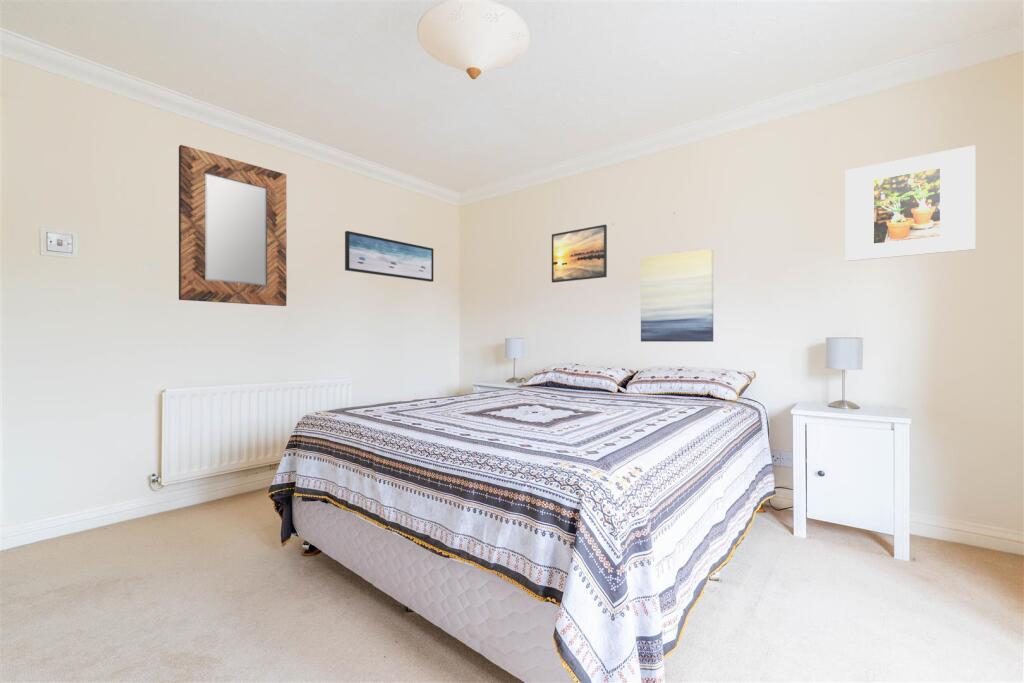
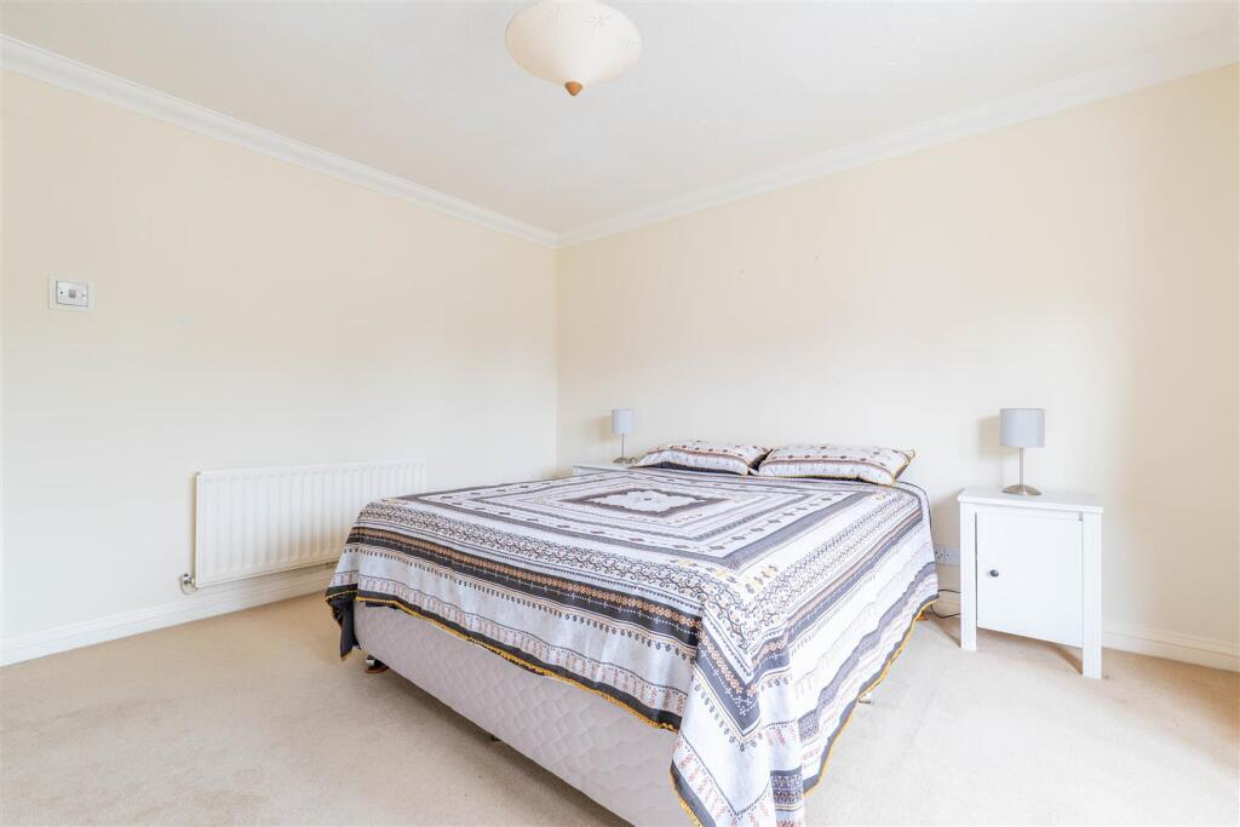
- wall art (675, 298)
- home mirror (236, 232)
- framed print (578, 254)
- wall art (392, 258)
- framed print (905, 207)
